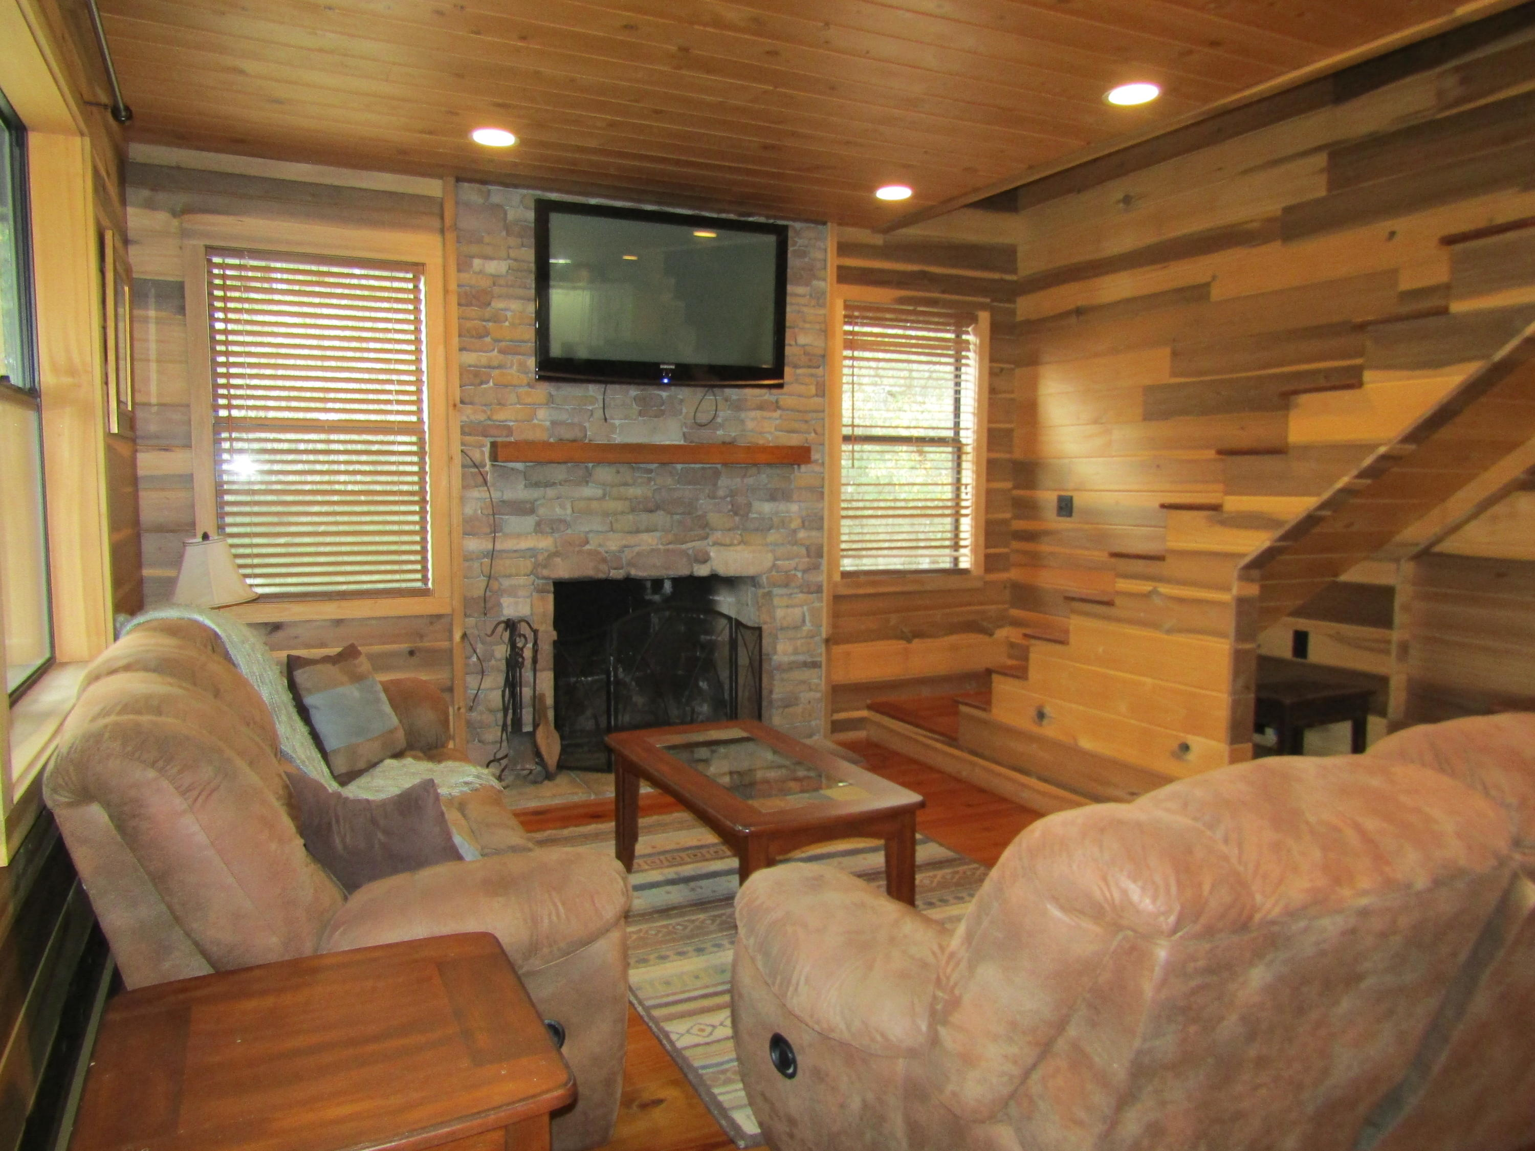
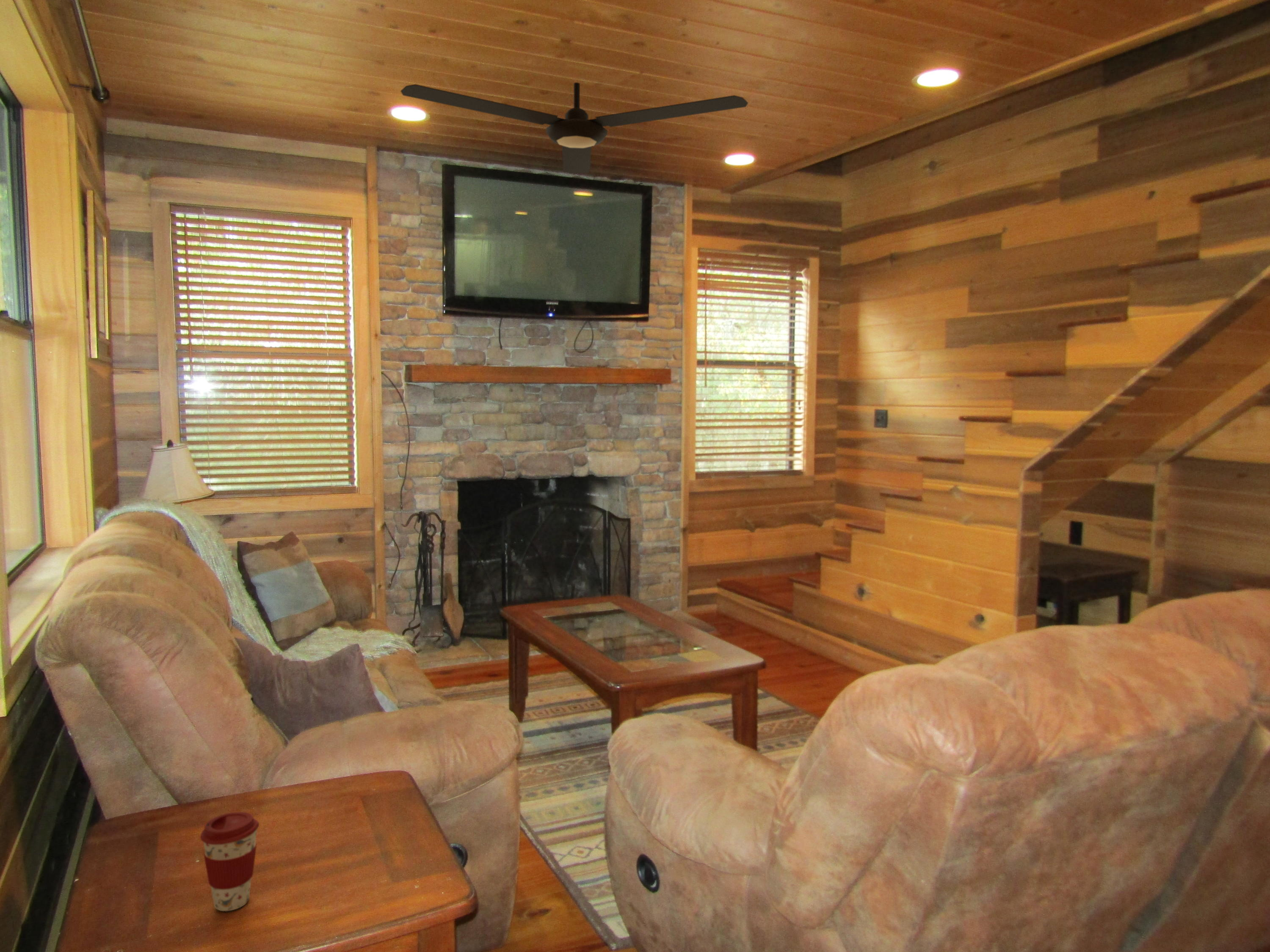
+ coffee cup (231, 861)
+ ceiling fan (577, 126)
